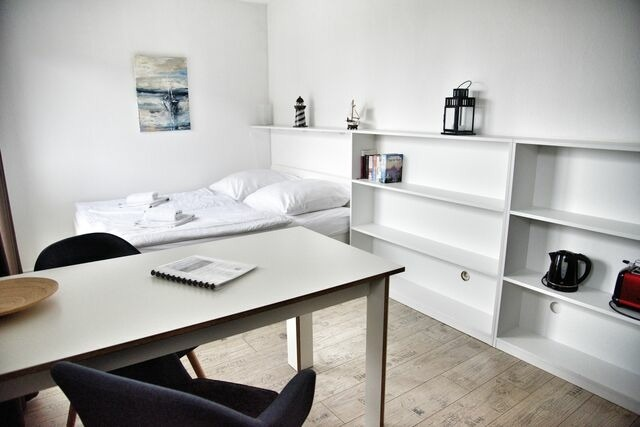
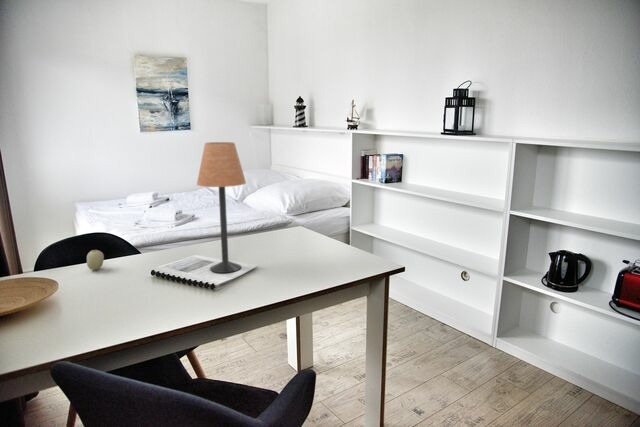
+ fruit (95, 260)
+ table lamp (222, 207)
